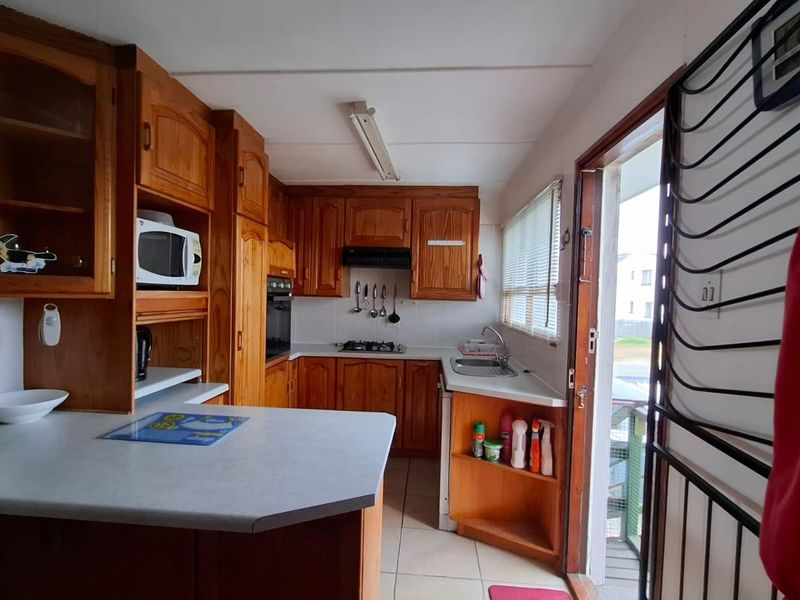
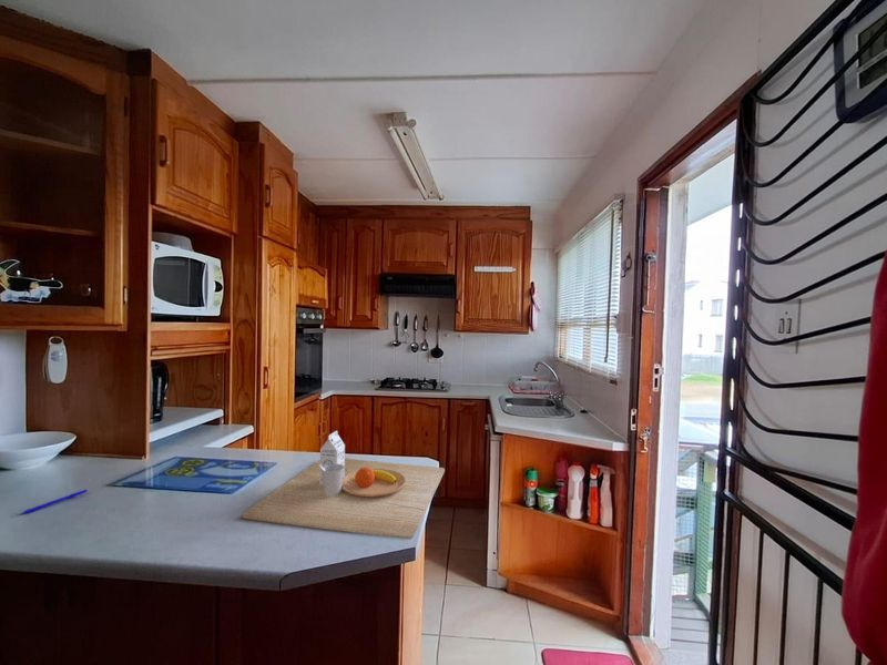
+ pen (54, 501)
+ cutting board (359, 463)
